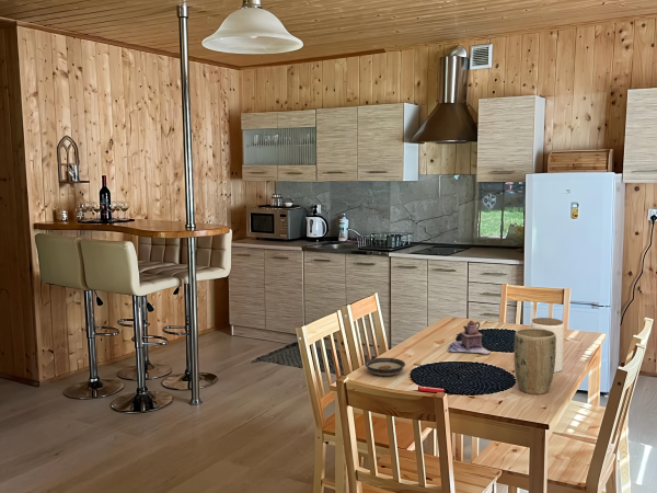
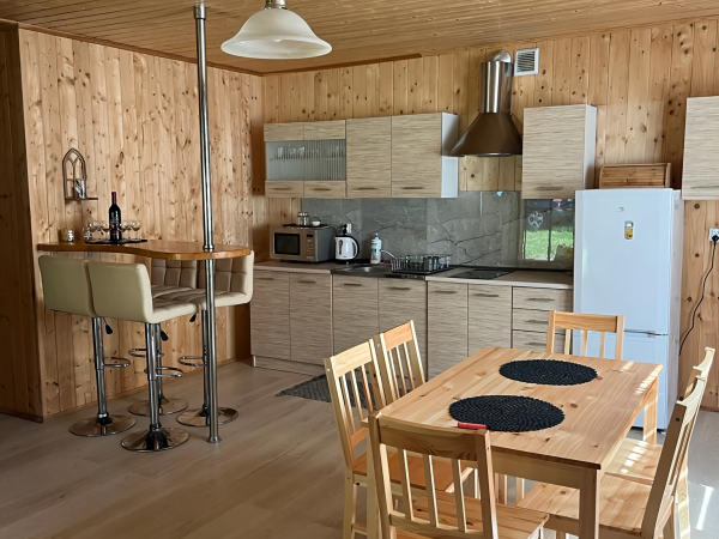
- jar (556, 344)
- teapot (469, 333)
- plant pot (534, 360)
- saucer (384, 368)
